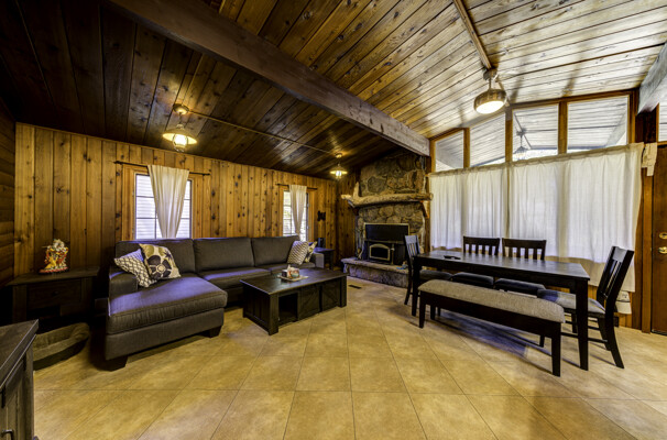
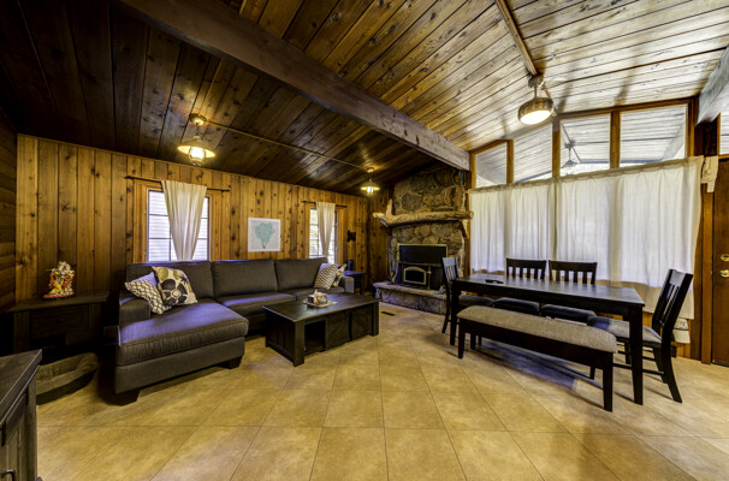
+ wall art (265, 234)
